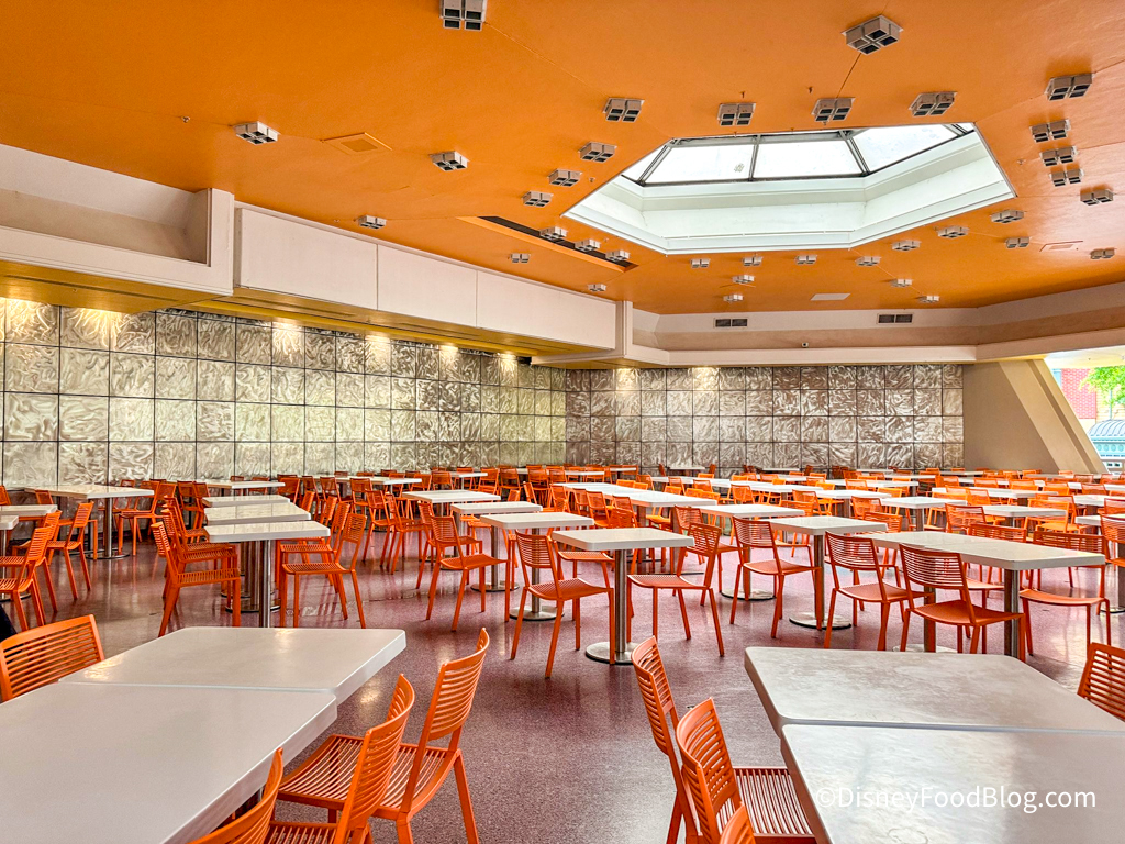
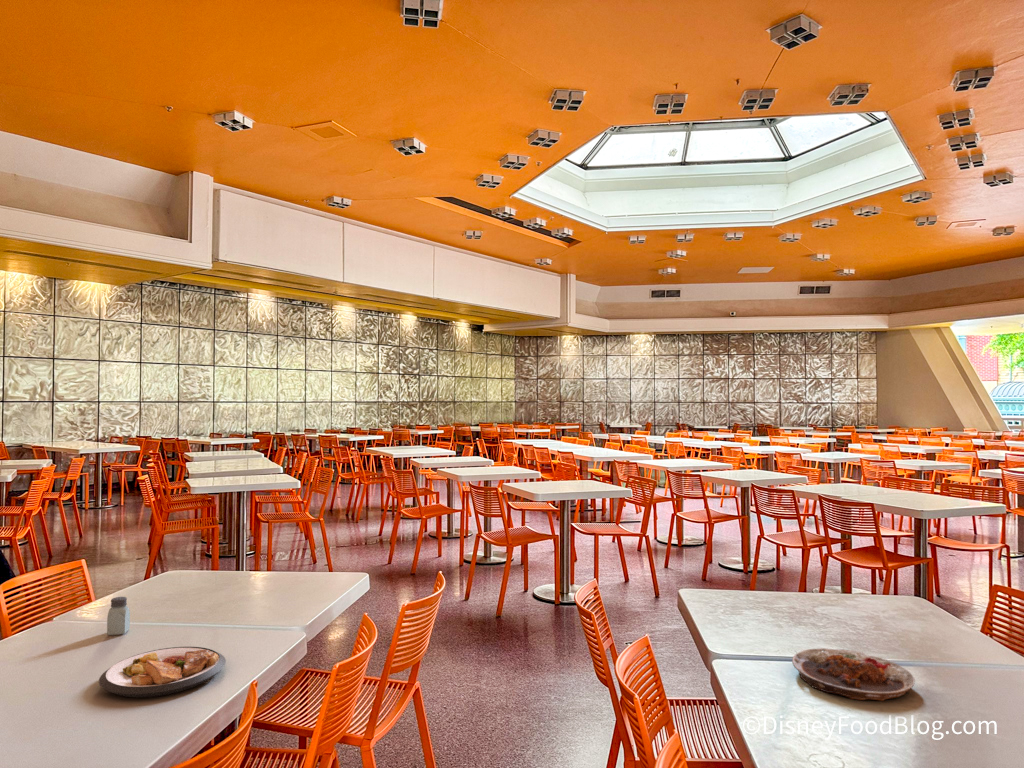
+ plate (851, 669)
+ saltshaker (118, 615)
+ plate (164, 666)
